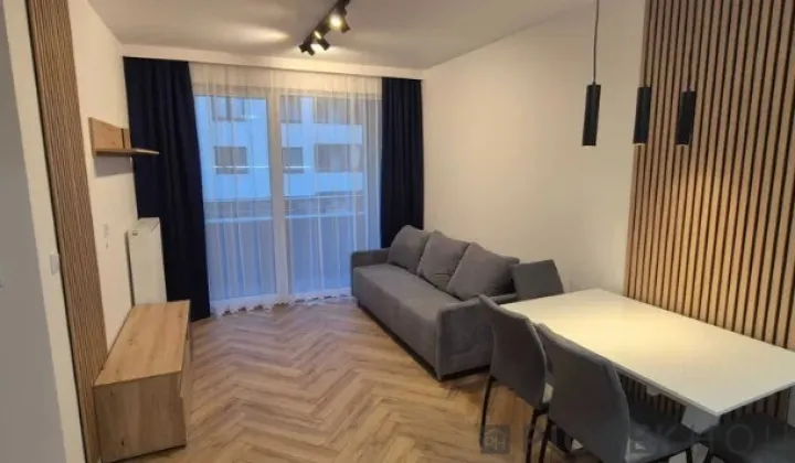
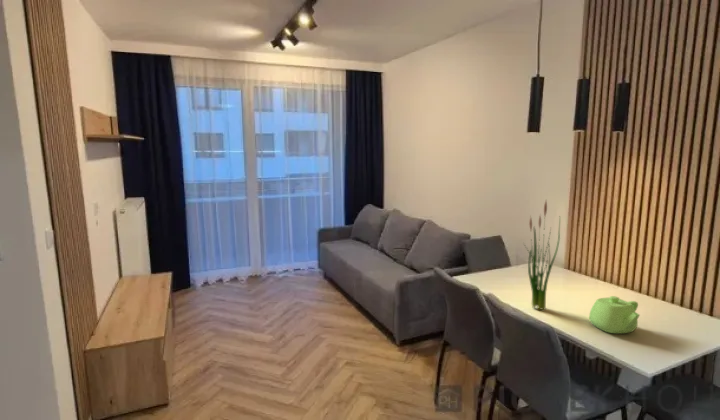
+ plant (536, 253)
+ teapot (620, 314)
